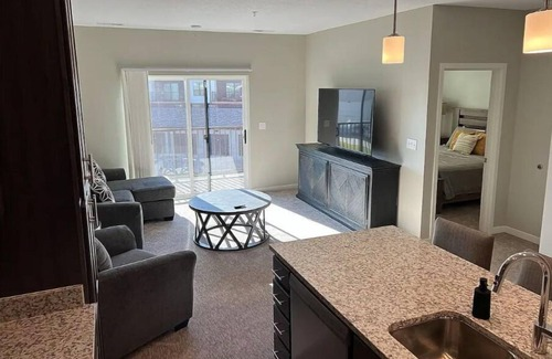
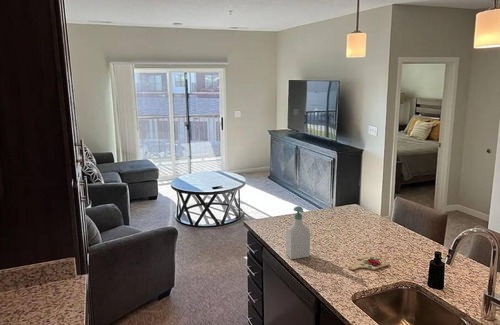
+ cutting board (364, 262)
+ soap bottle (298, 231)
